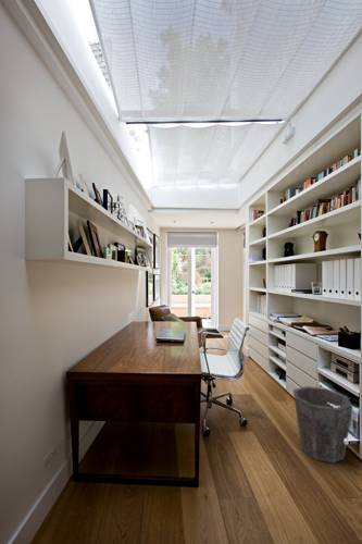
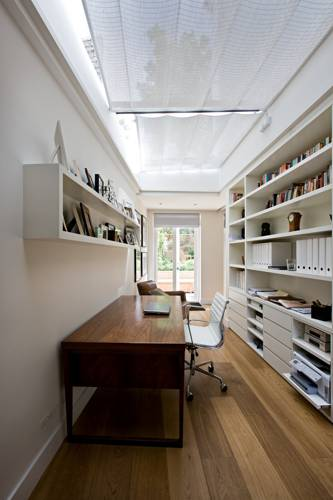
- waste bin (321, 423)
